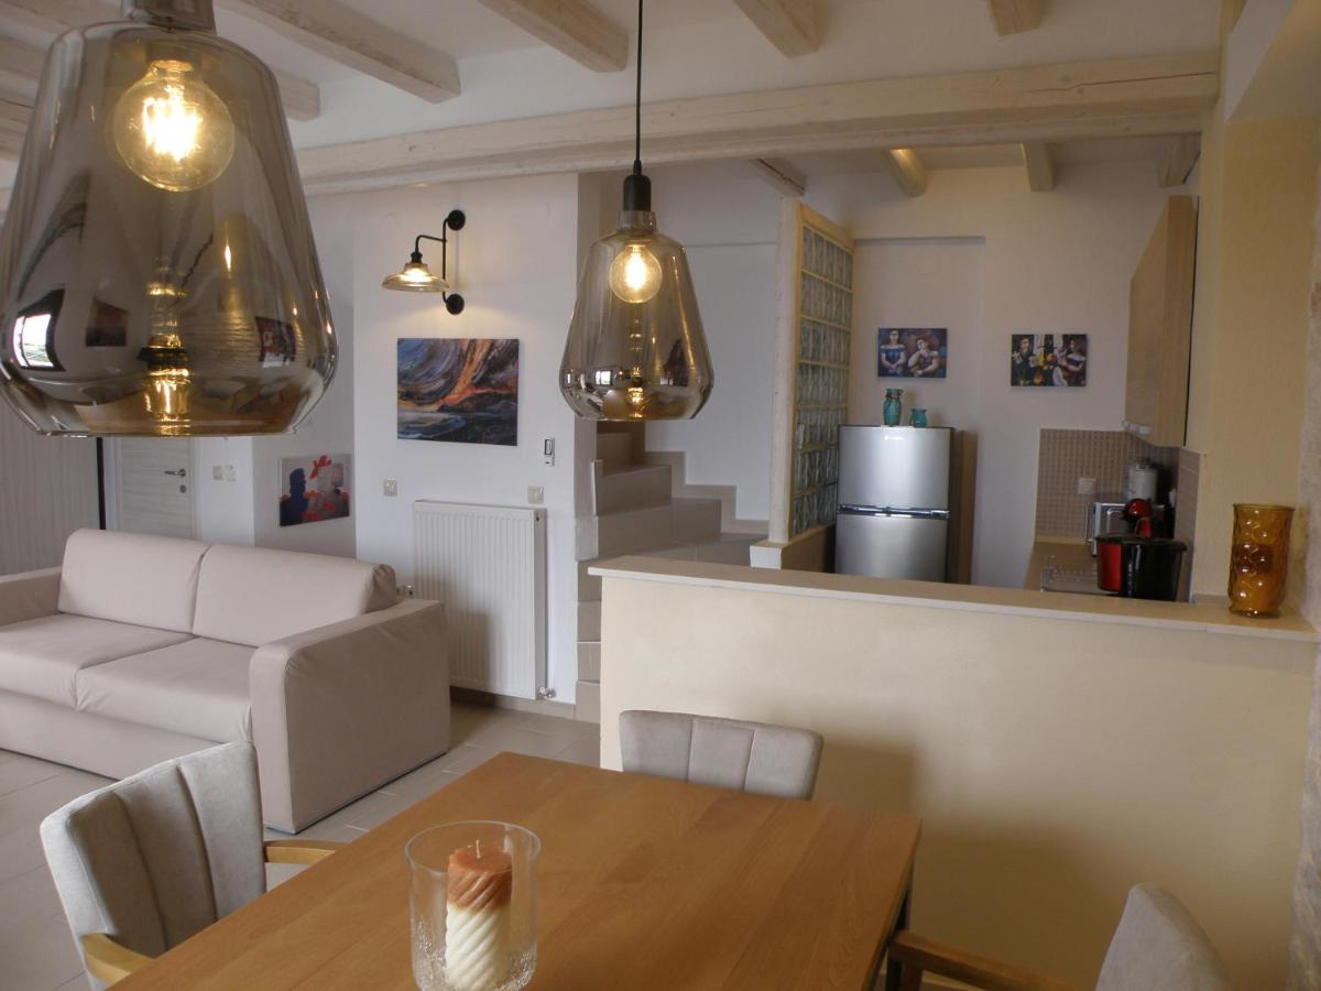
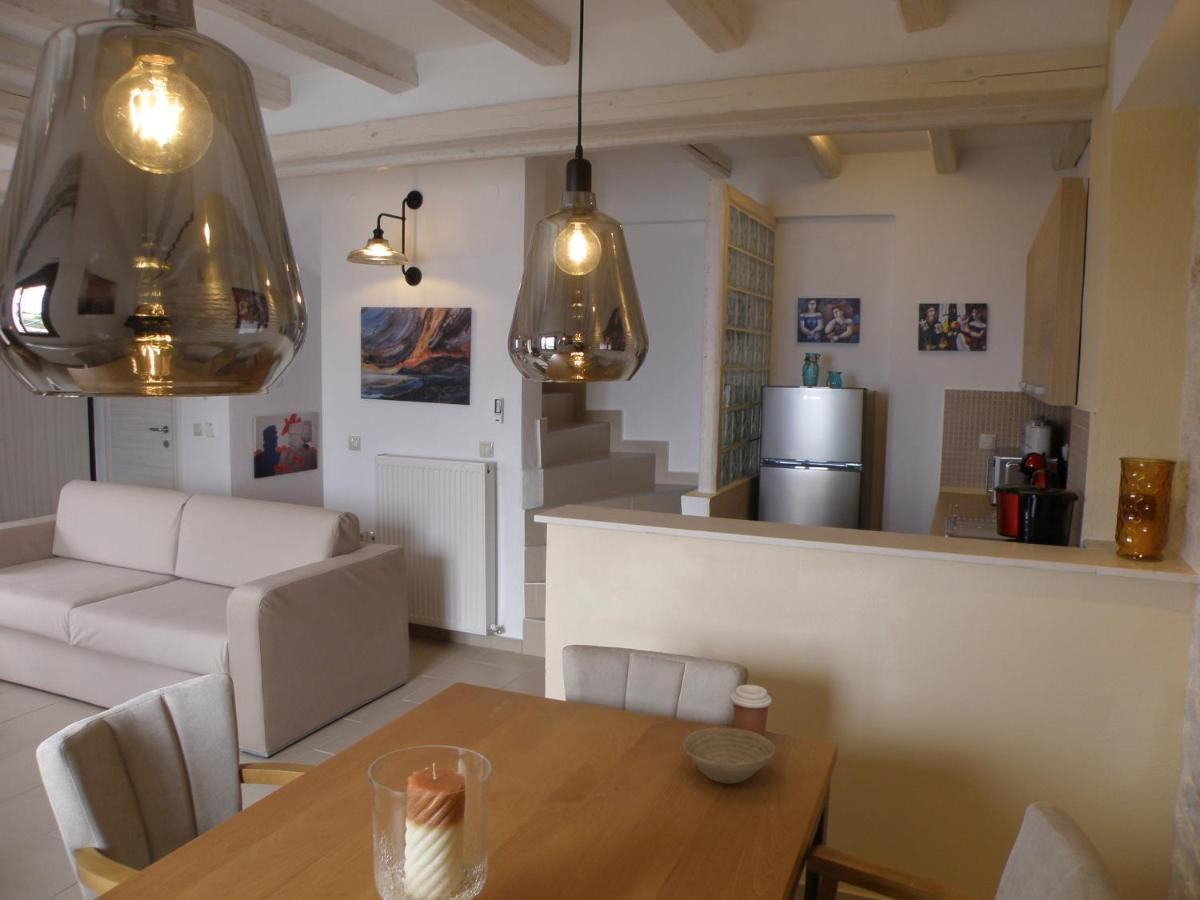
+ coffee cup (750, 715)
+ bowl (728, 761)
